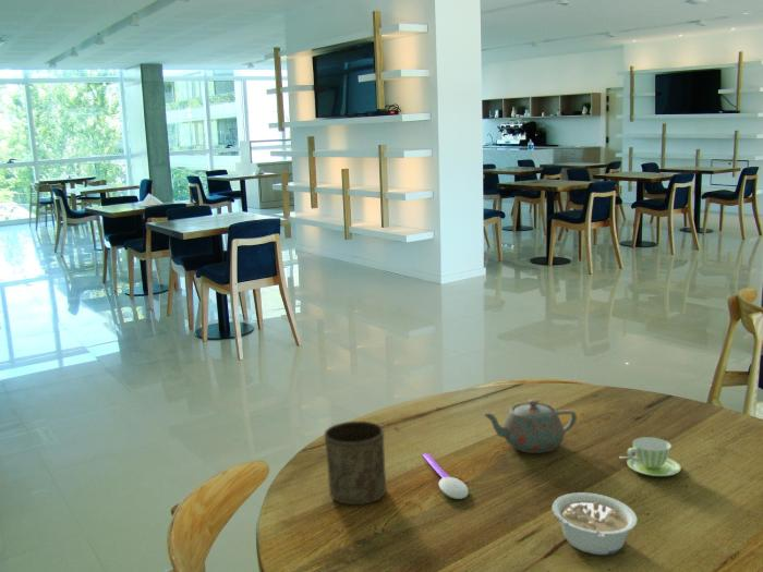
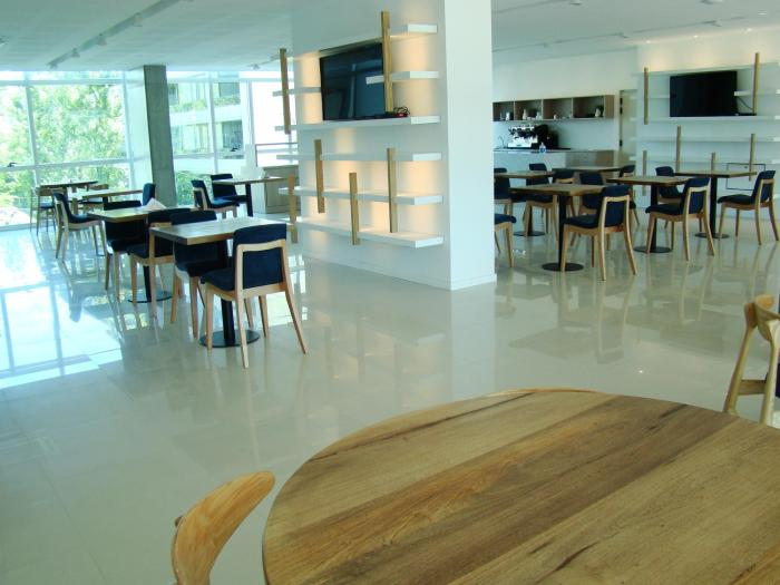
- legume (595, 524)
- cup (652, 455)
- spoon (441, 473)
- teapot (530, 423)
- cup (355, 462)
